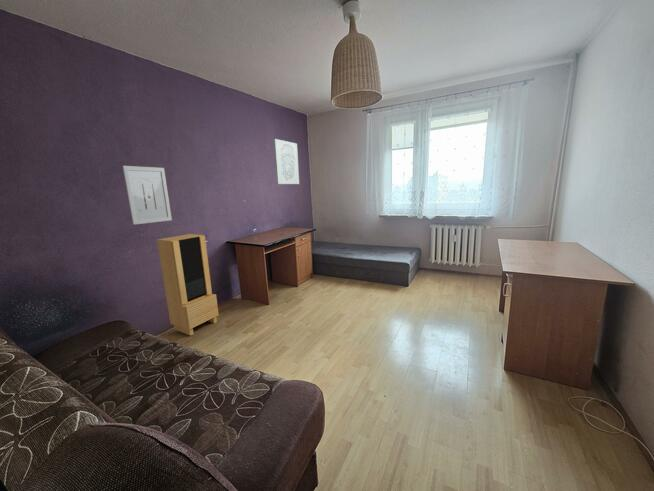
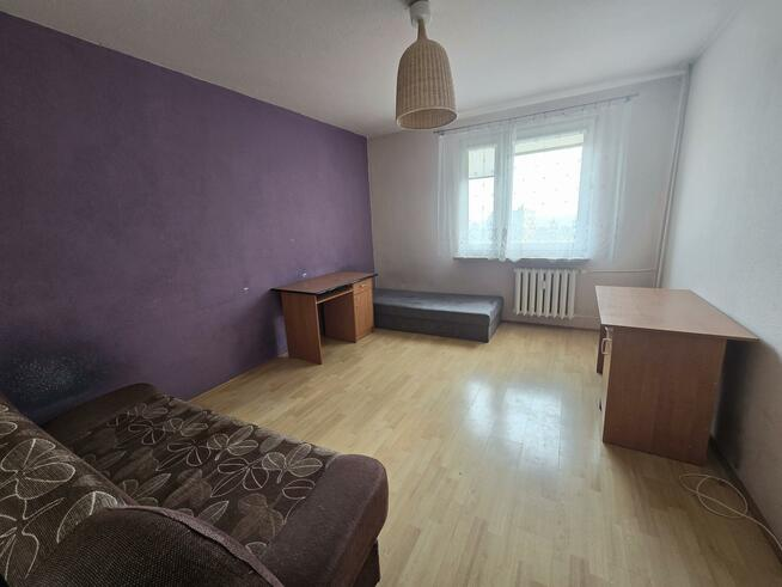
- storage cabinet (190, 283)
- wall art (287, 163)
- wall art (149, 195)
